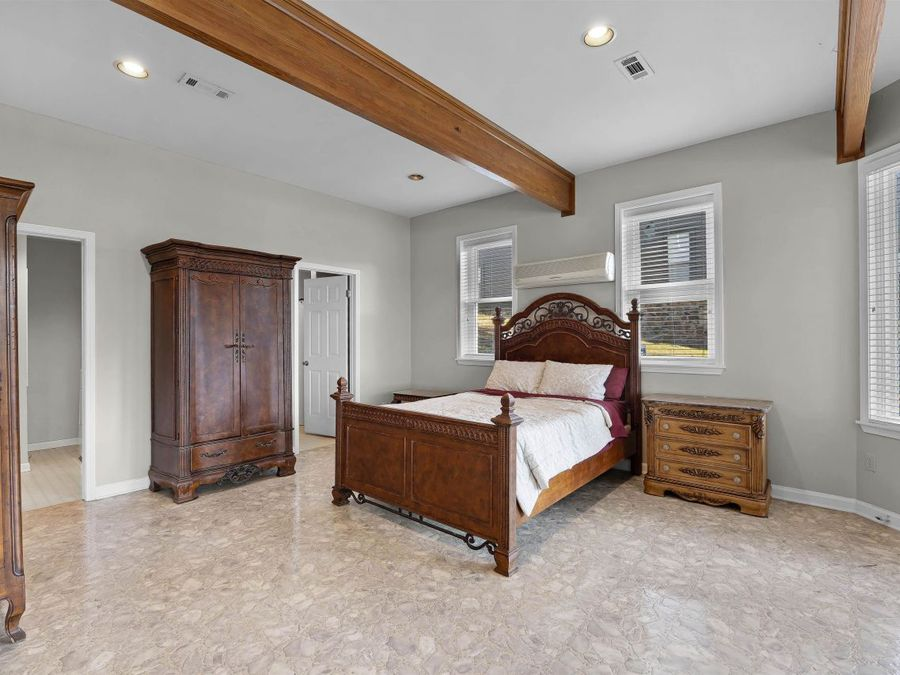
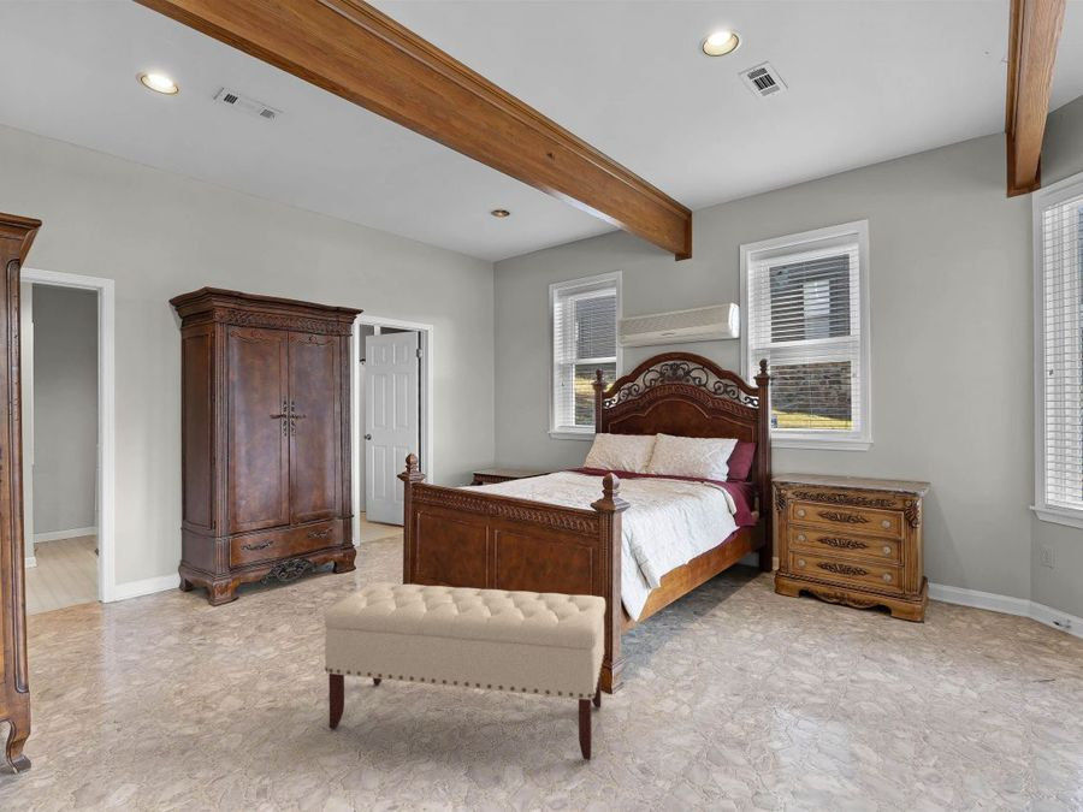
+ bench (469, 658)
